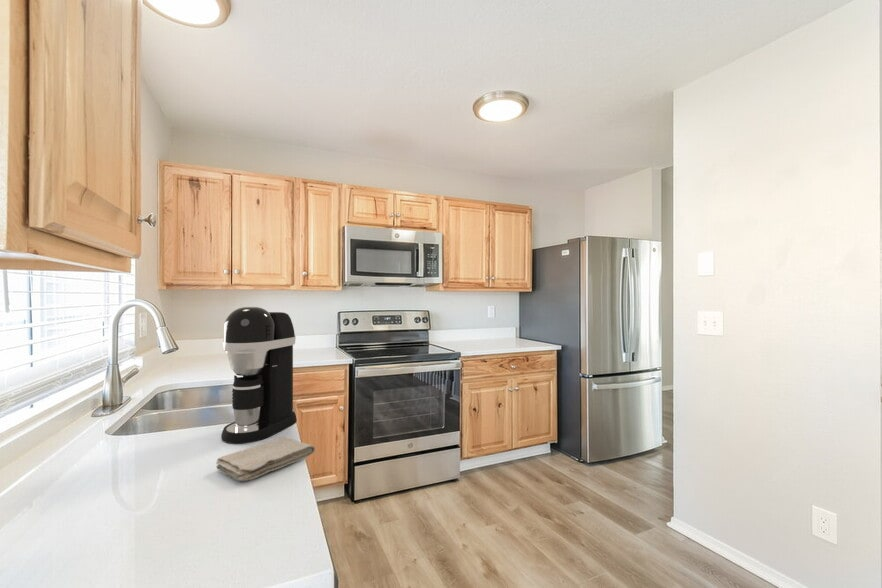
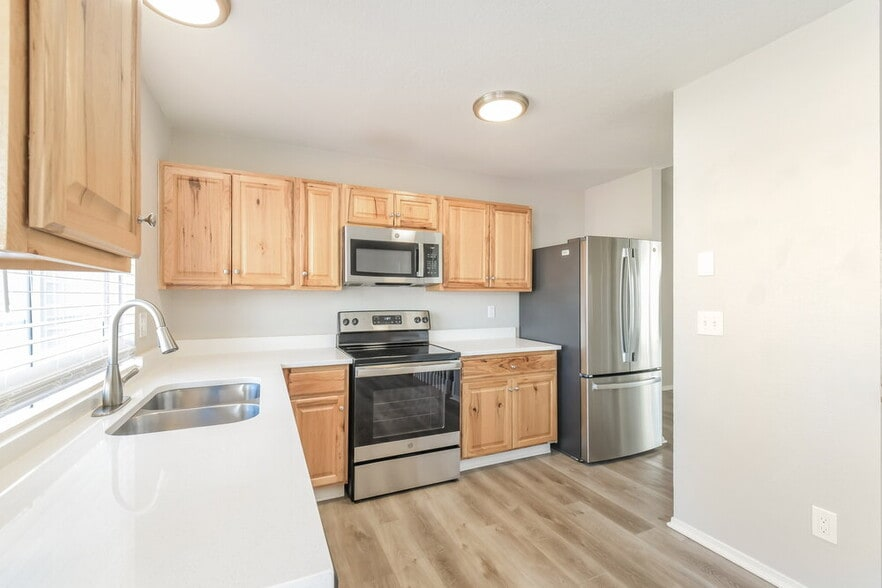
- coffee maker (261, 367)
- washcloth (266, 455)
